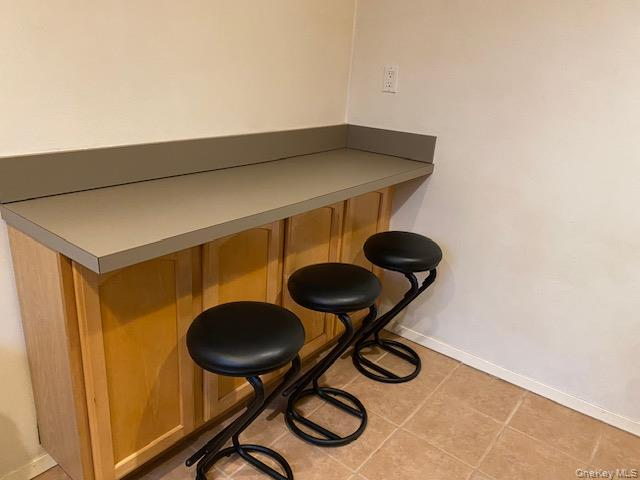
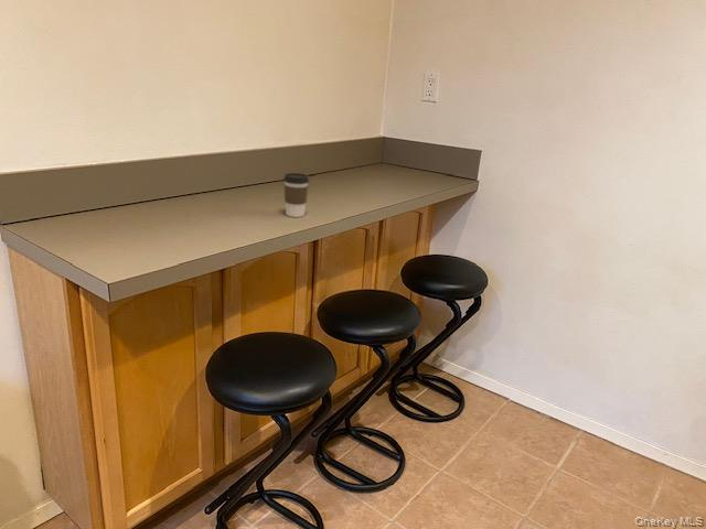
+ coffee cup (296, 195)
